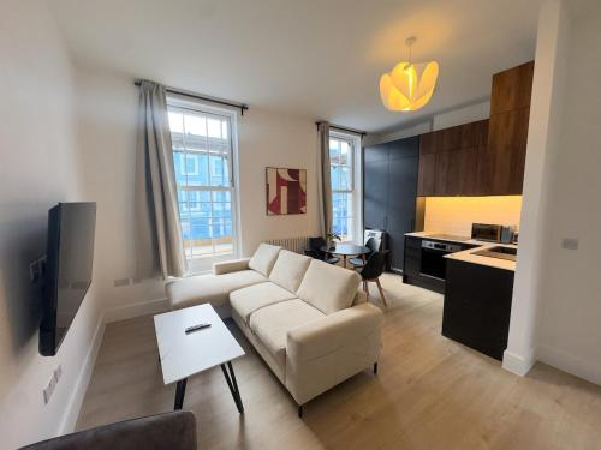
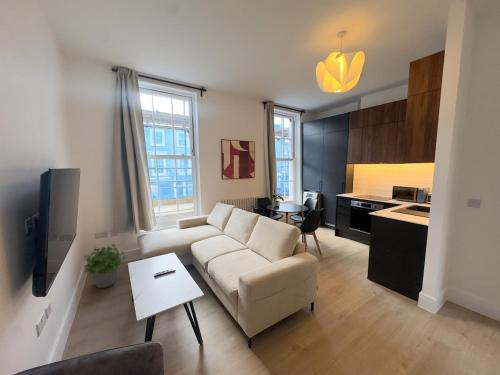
+ potted plant (105, 264)
